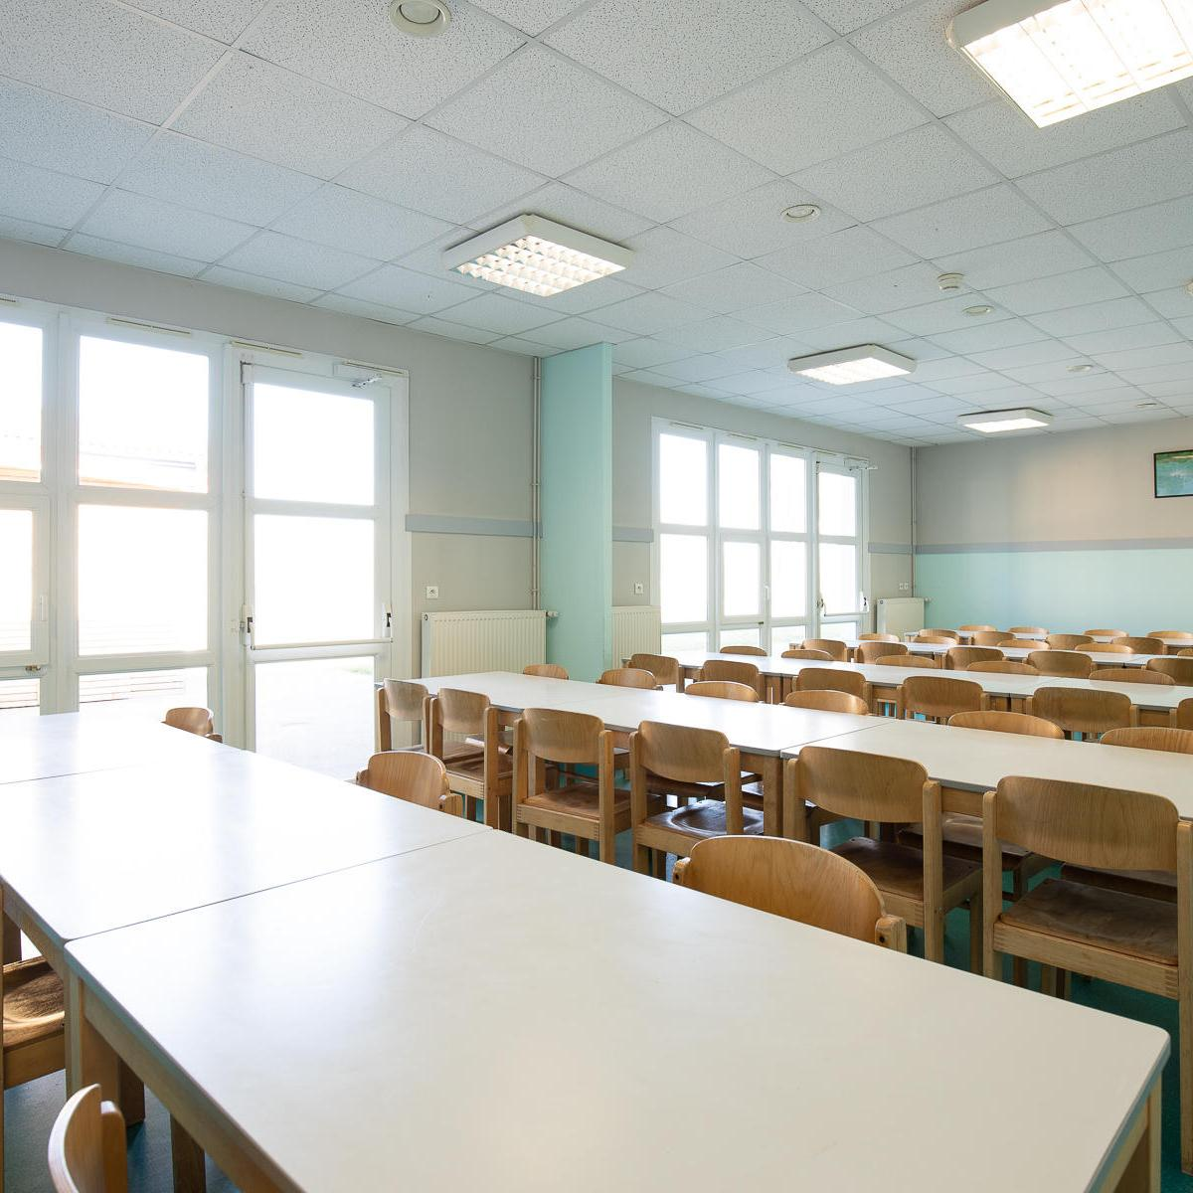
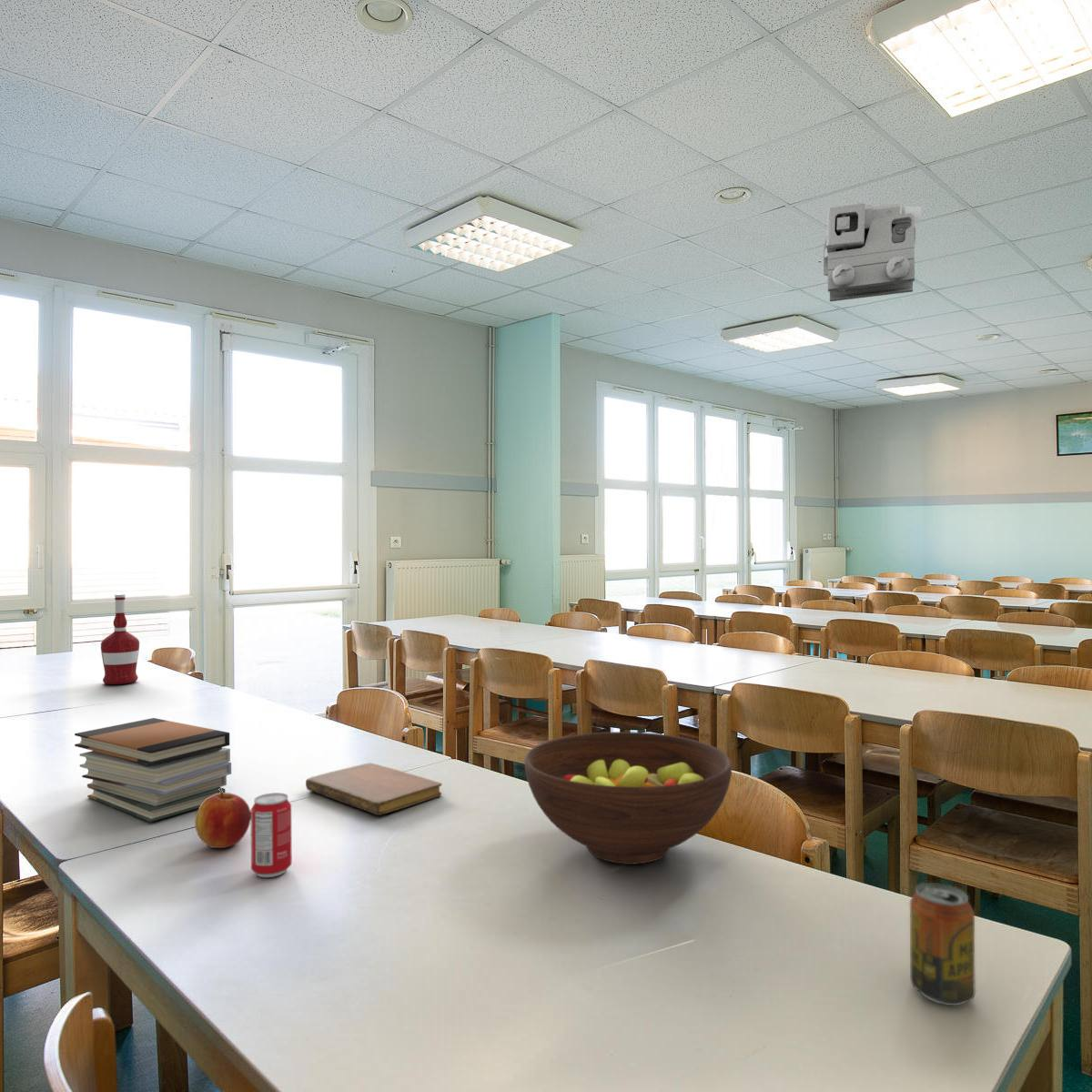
+ total station (870, 247)
+ beverage can (942, 942)
+ book stack (155, 766)
+ notebook (373, 786)
+ fruit bowl (627, 803)
+ alcohol (120, 638)
+ apple (223, 816)
+ beverage can (271, 834)
